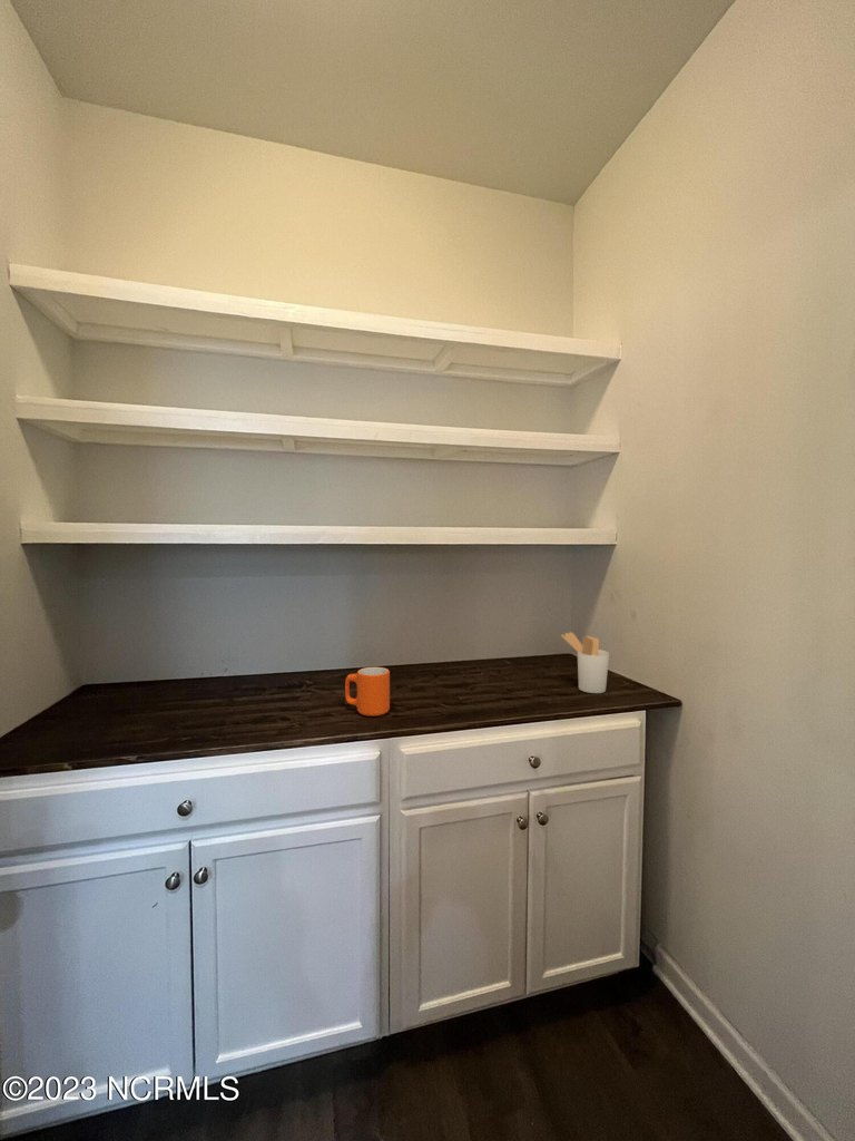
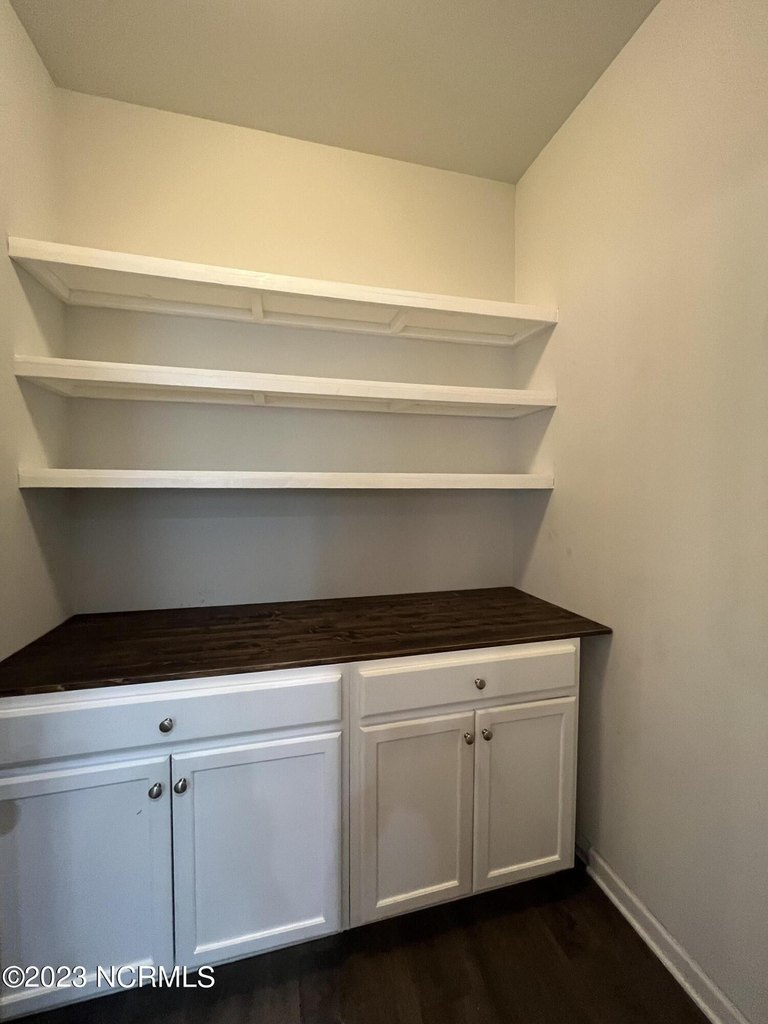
- utensil holder (584, 660)
- mug (367, 691)
